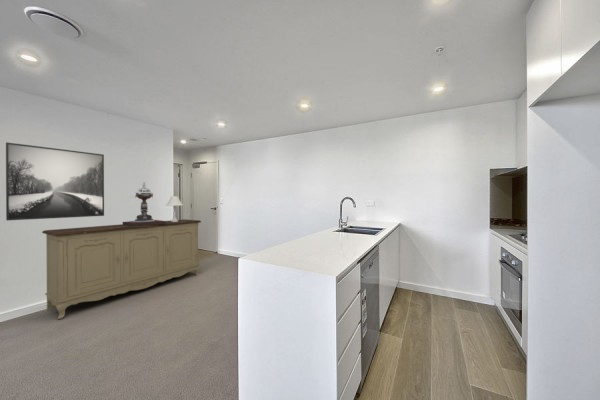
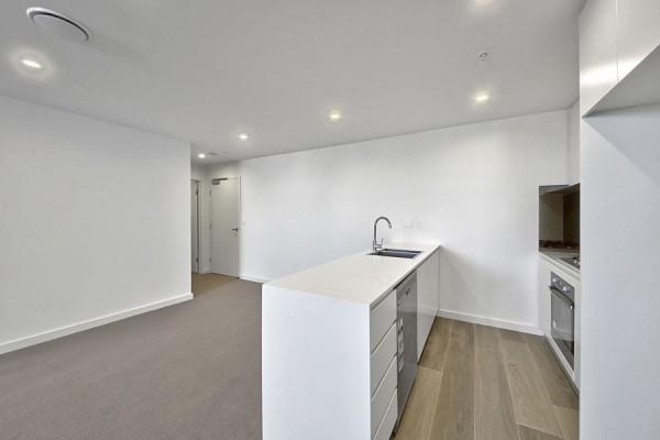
- decorative urn (144, 202)
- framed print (60, 183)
- table lamp (174, 208)
- sideboard (137, 256)
